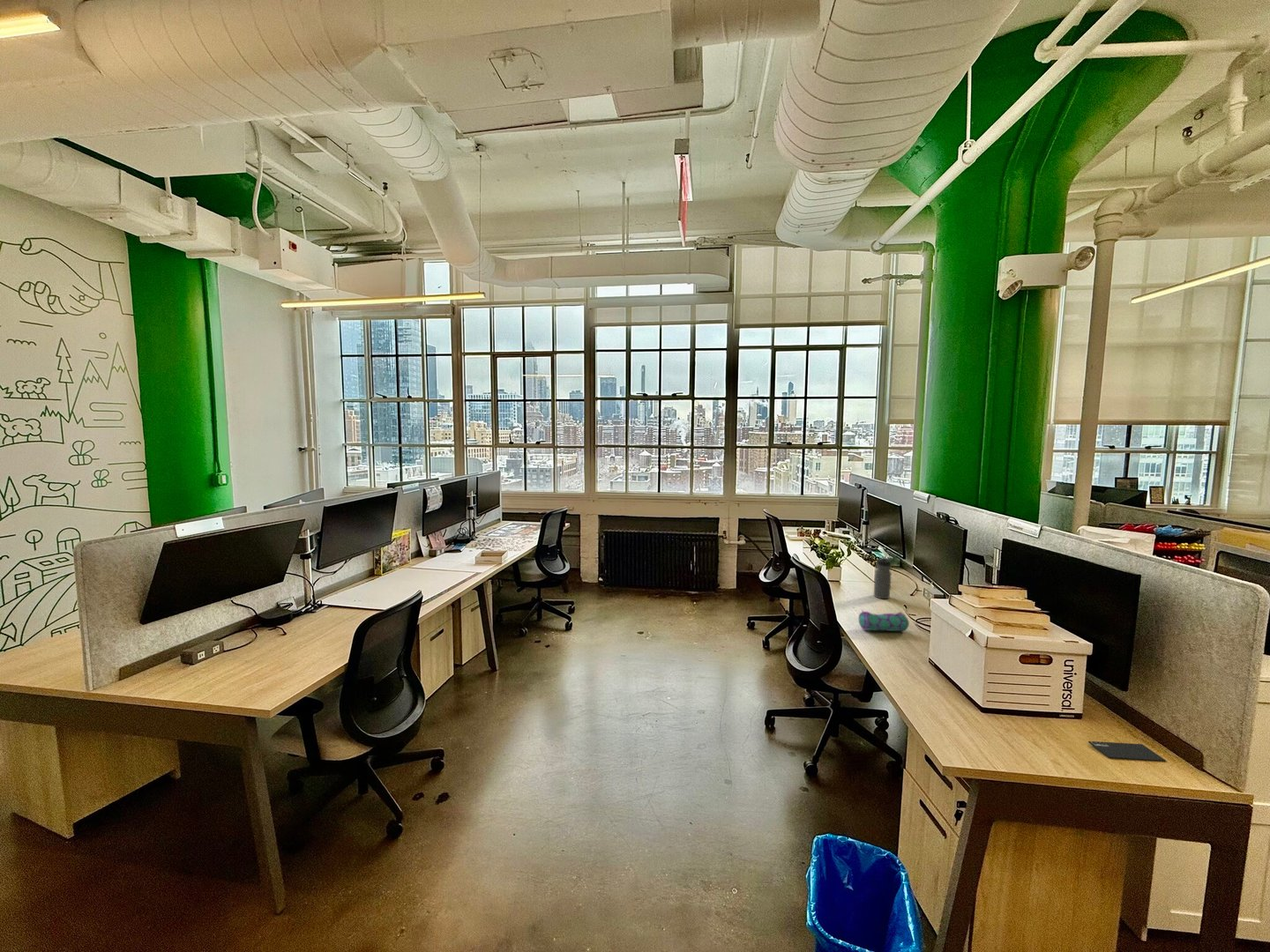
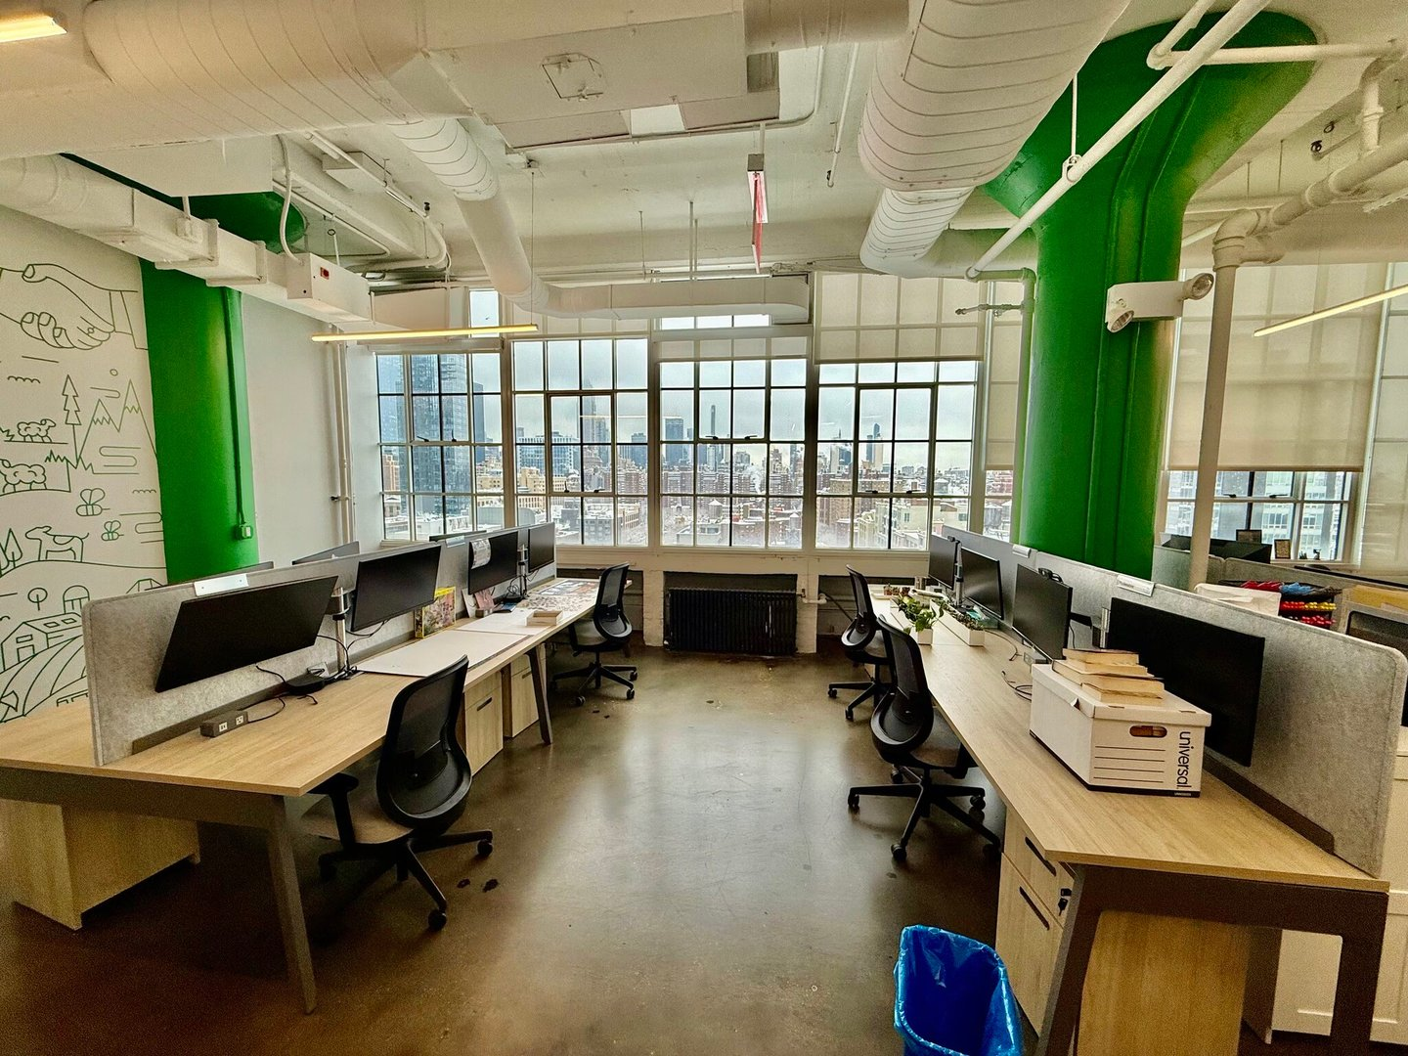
- smartphone (1125, 750)
- pencil case (883, 621)
- water bottle (883, 576)
